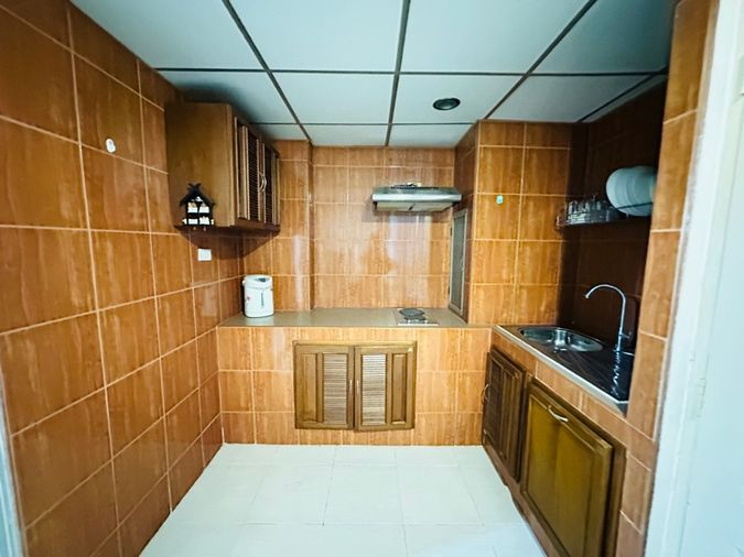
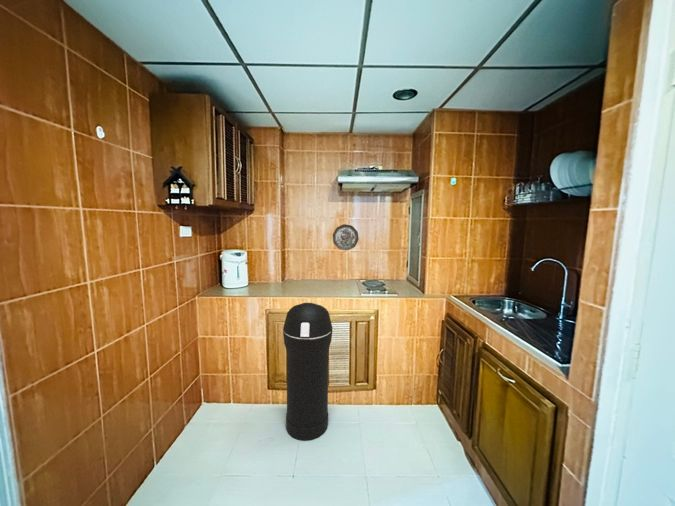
+ trash can (307, 365)
+ decorative plate (345, 237)
